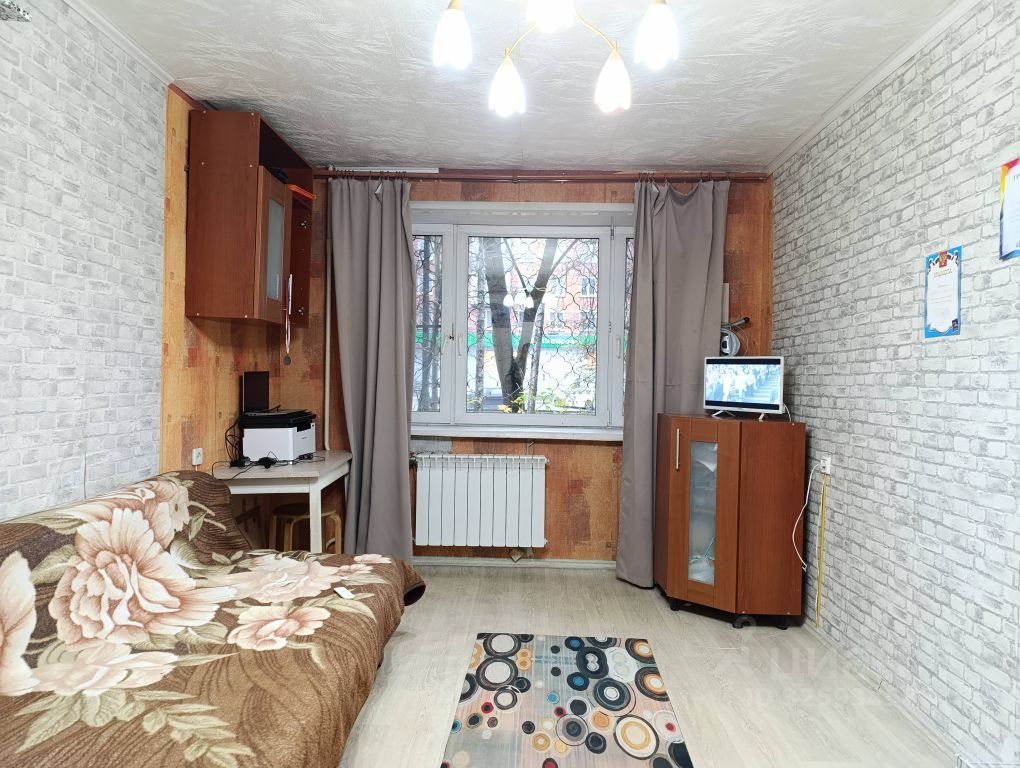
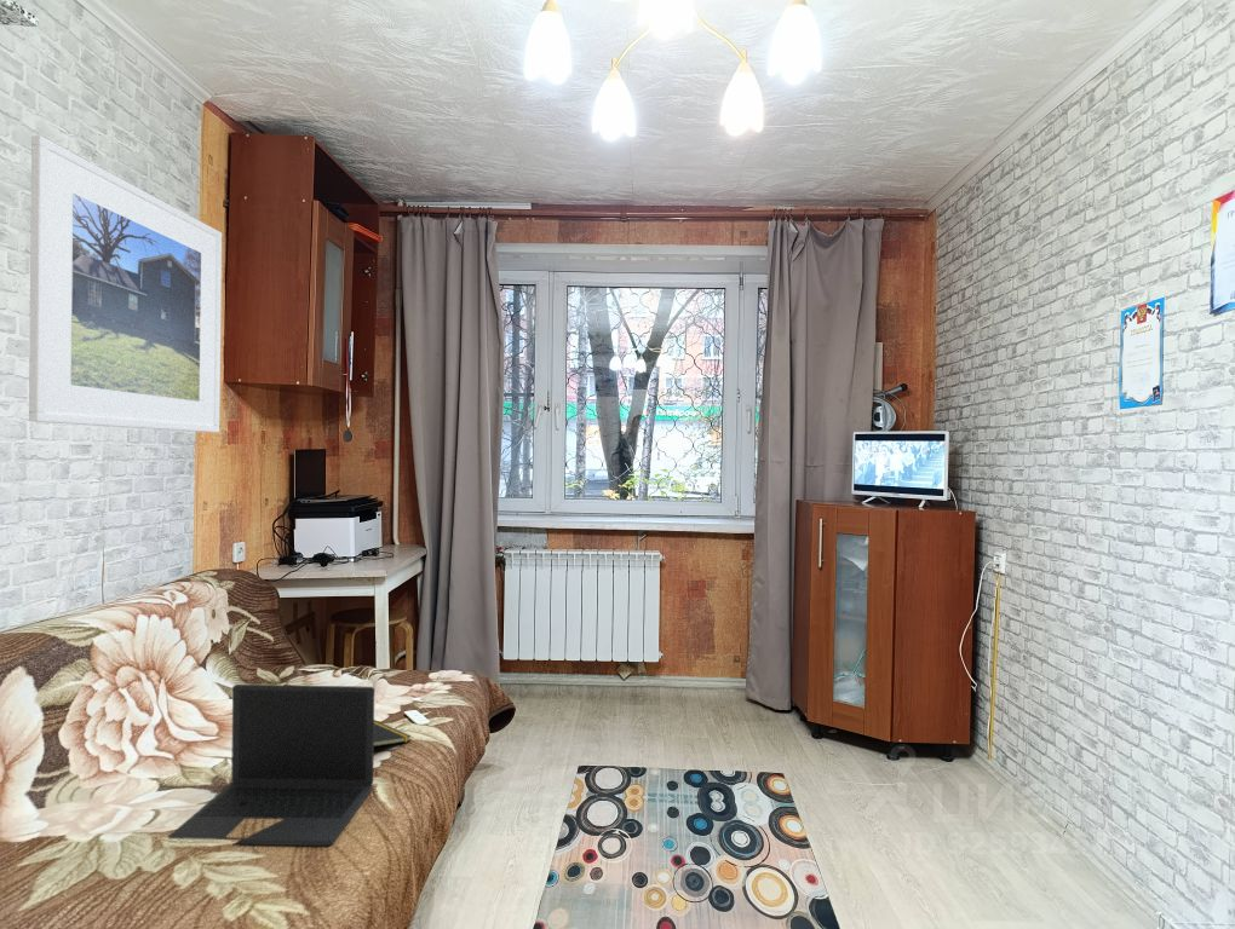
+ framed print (142, 310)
+ notepad (374, 731)
+ laptop (278, 758)
